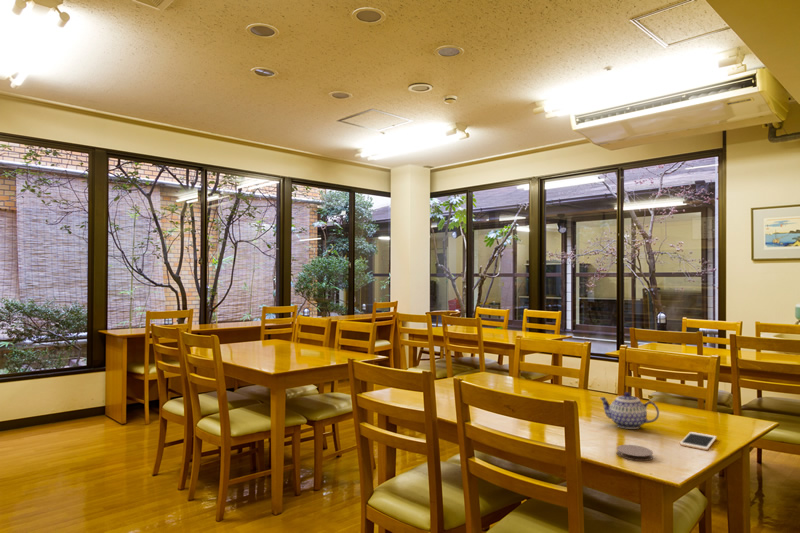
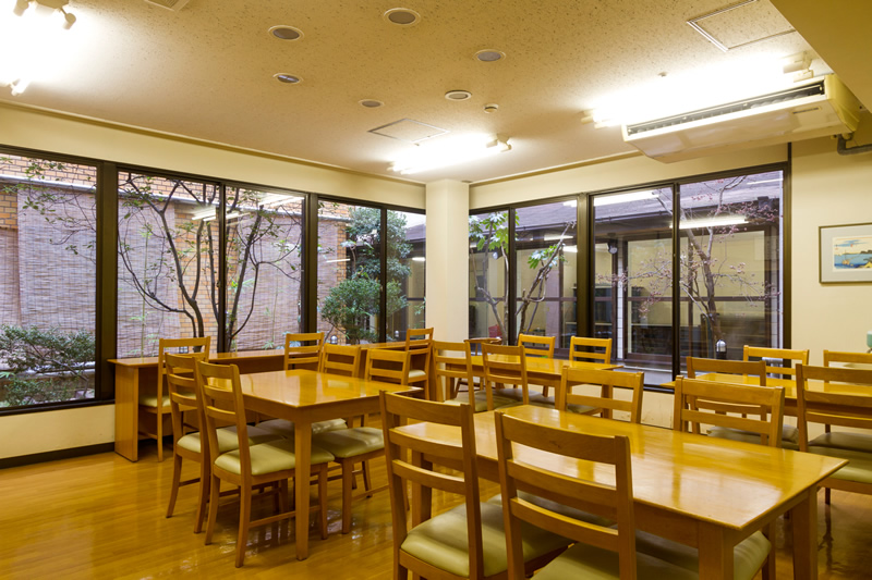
- teapot (628, 409)
- cell phone (698, 440)
- coaster (634, 452)
